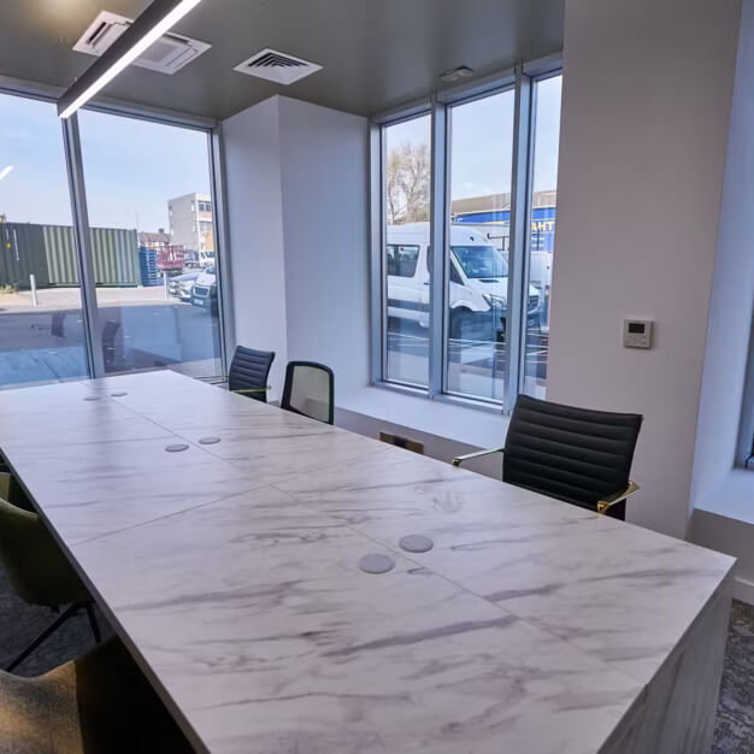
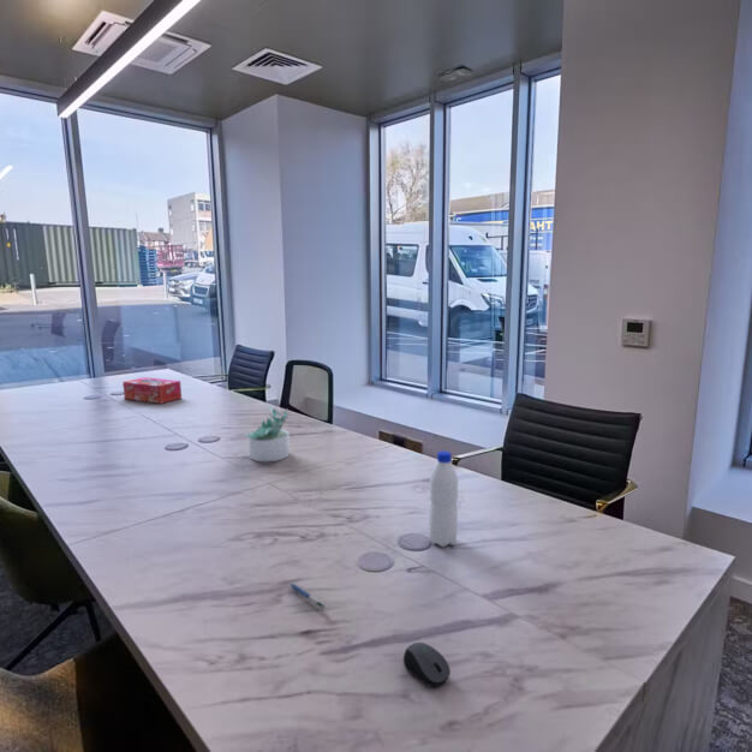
+ succulent plant (267, 431)
+ tissue box (151, 389)
+ computer mouse (425, 661)
+ pen (308, 595)
+ water bottle (443, 497)
